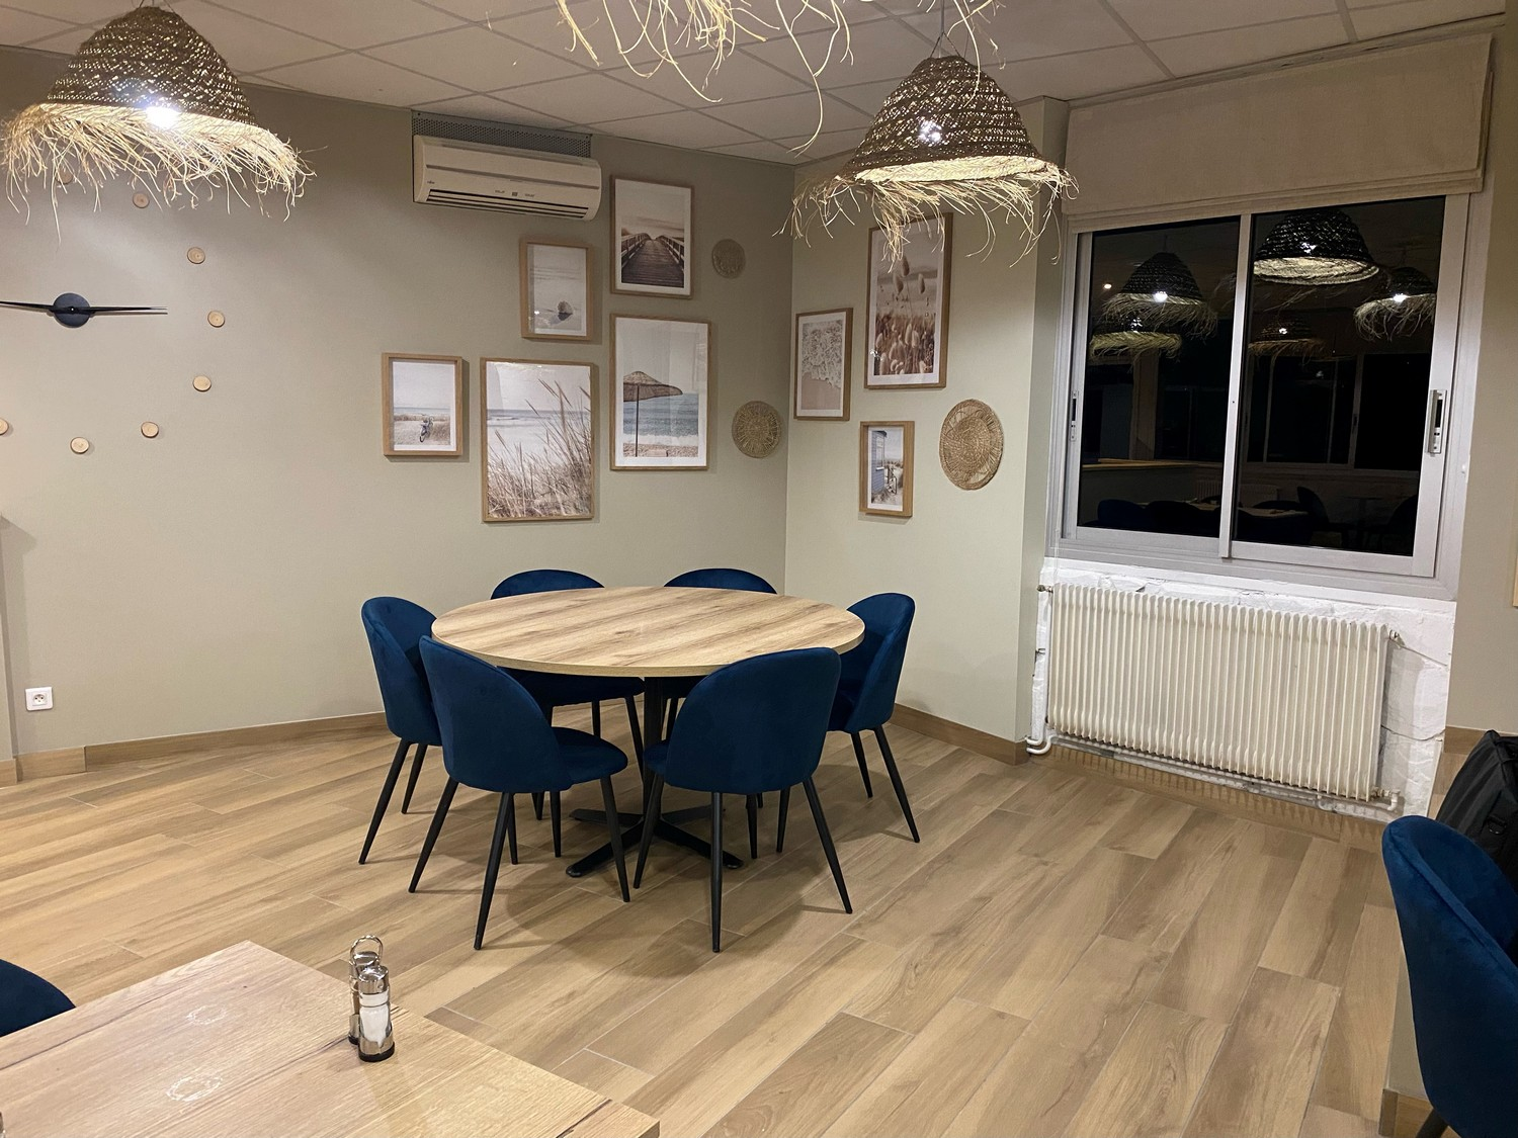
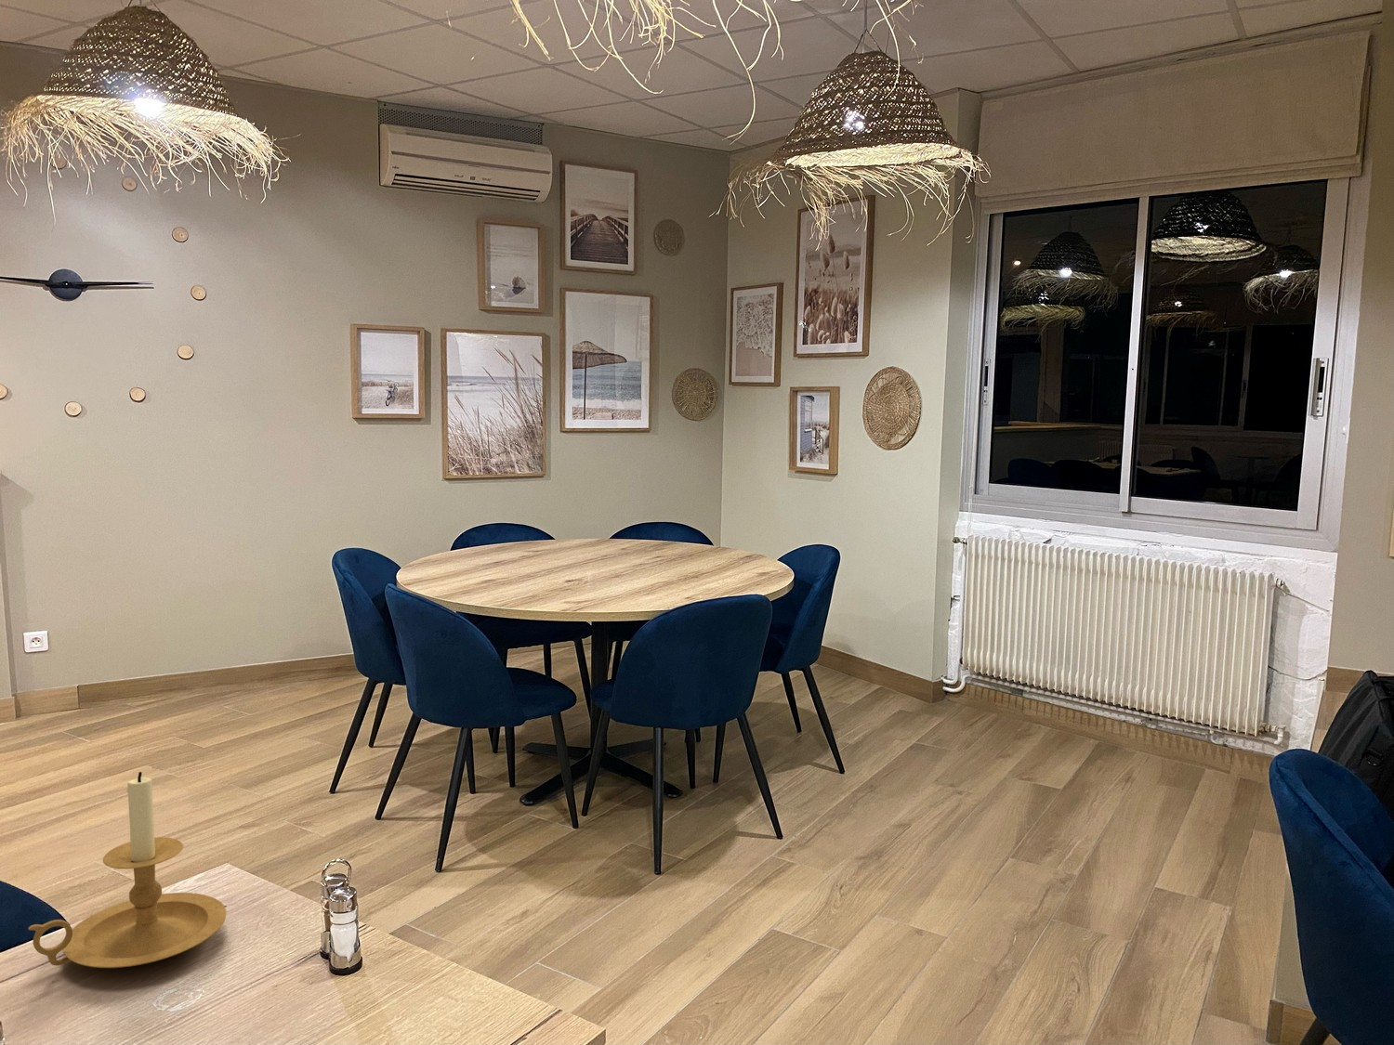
+ candle holder (143, 859)
